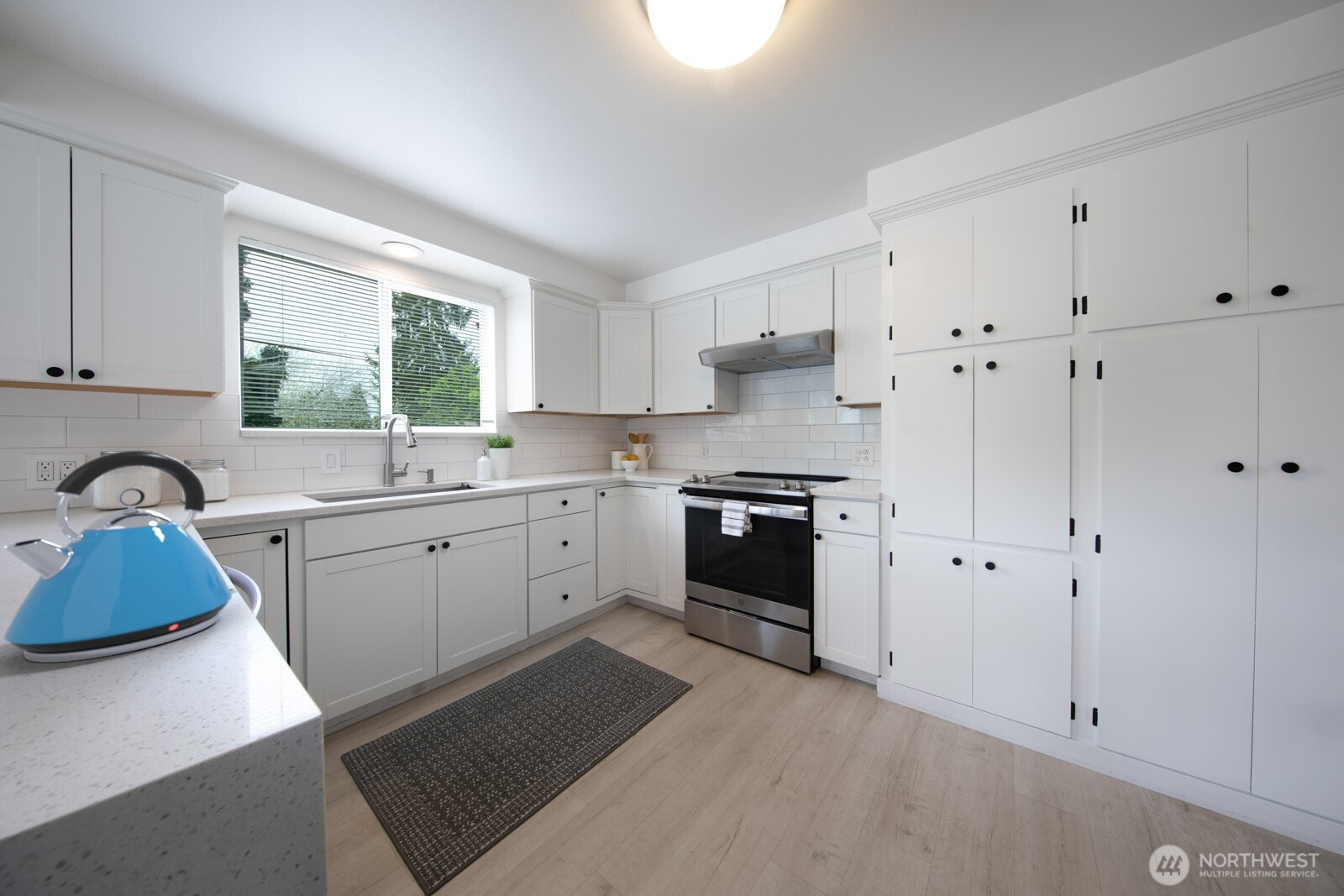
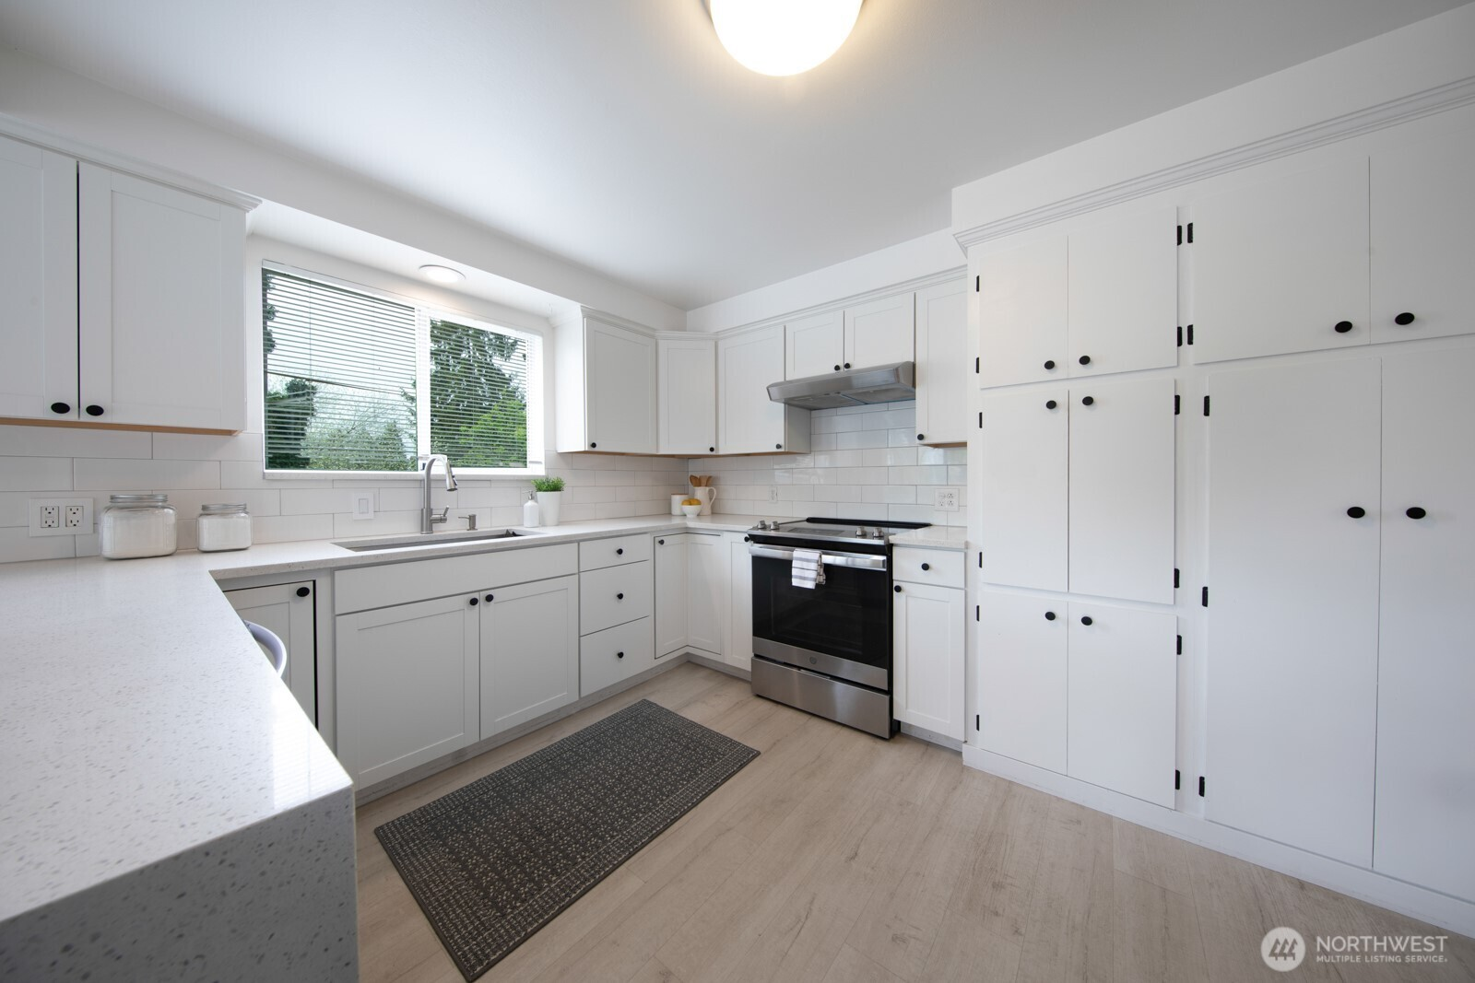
- kettle (138, 541)
